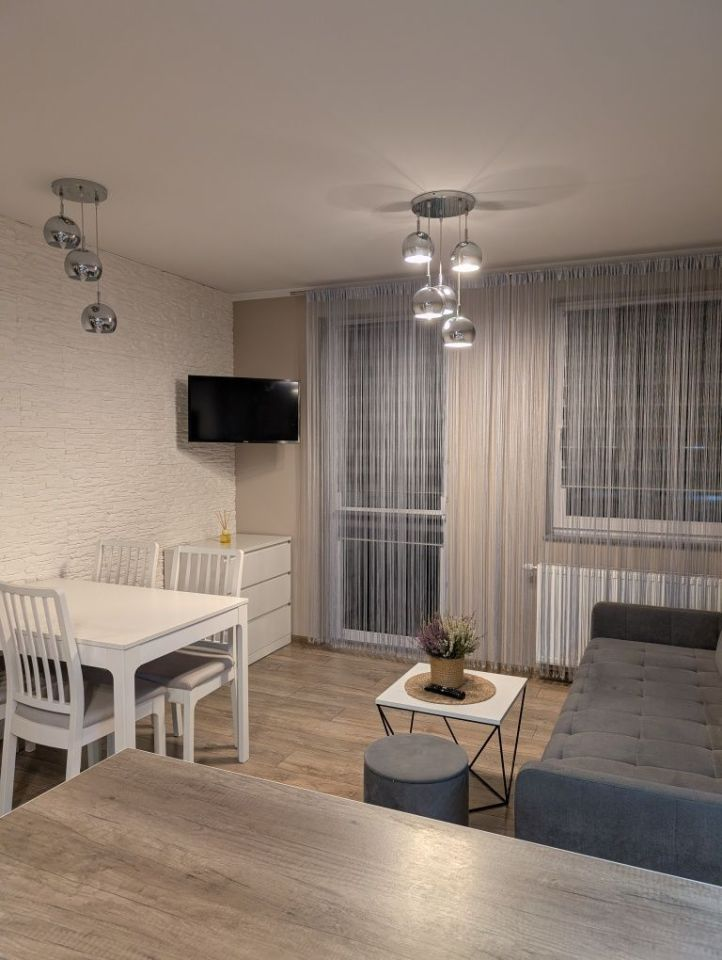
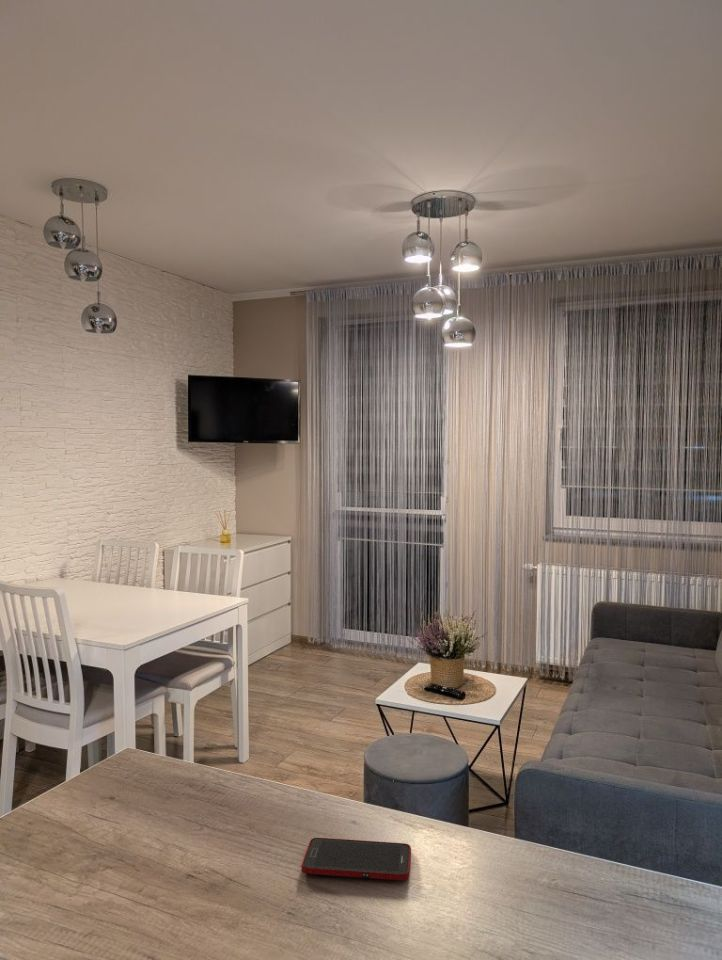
+ cell phone (357, 858)
